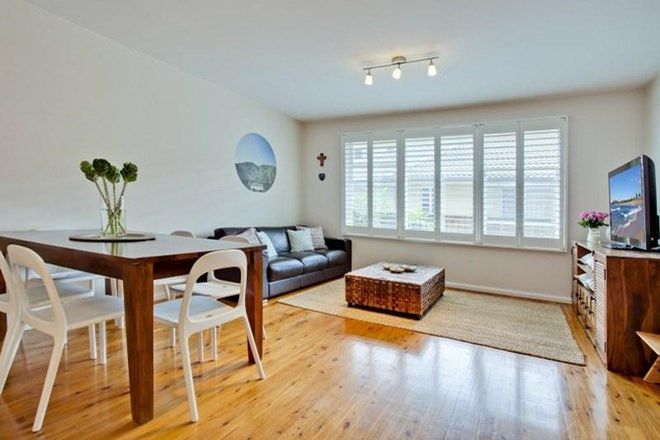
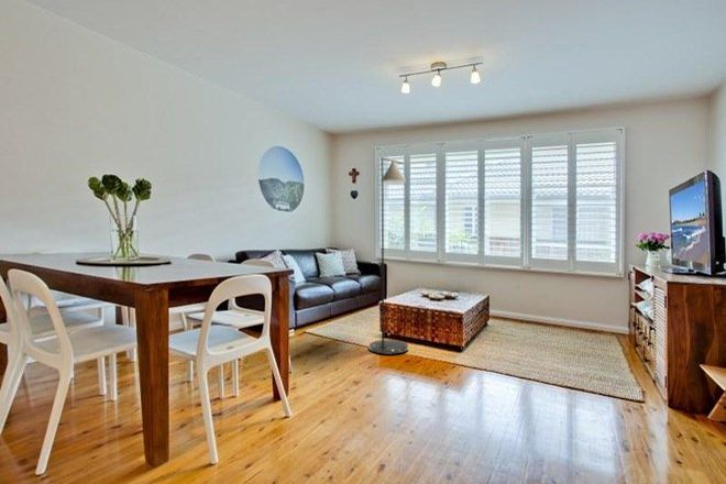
+ floor lamp (383, 253)
